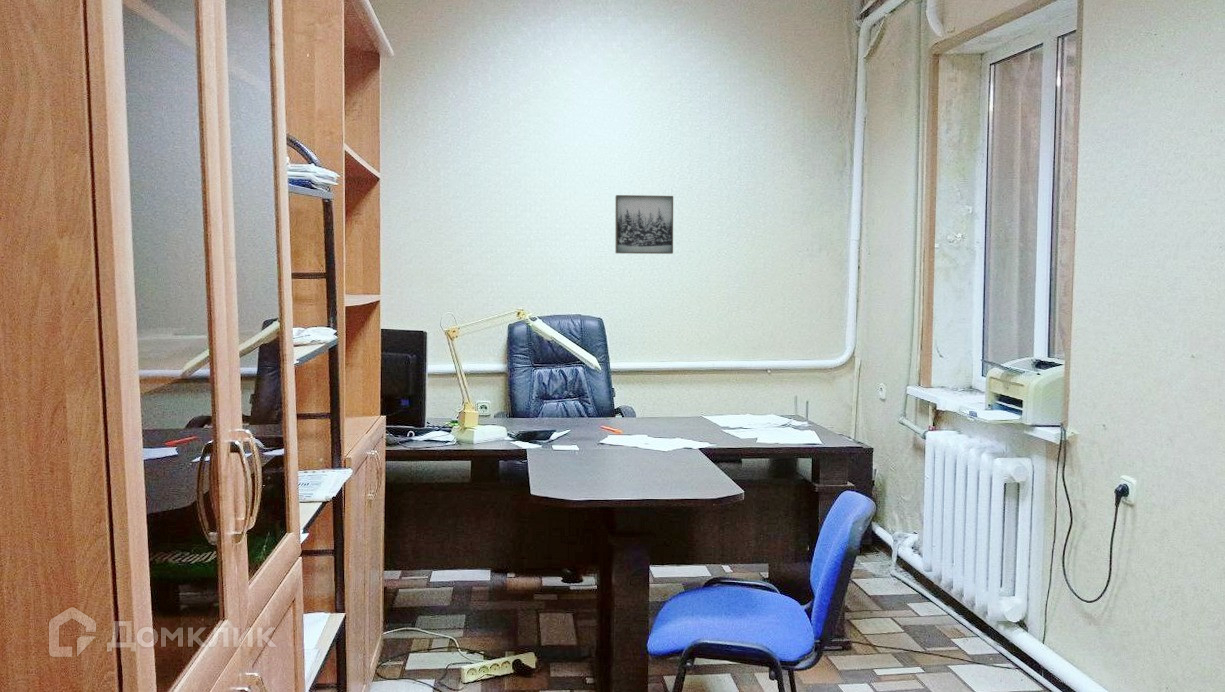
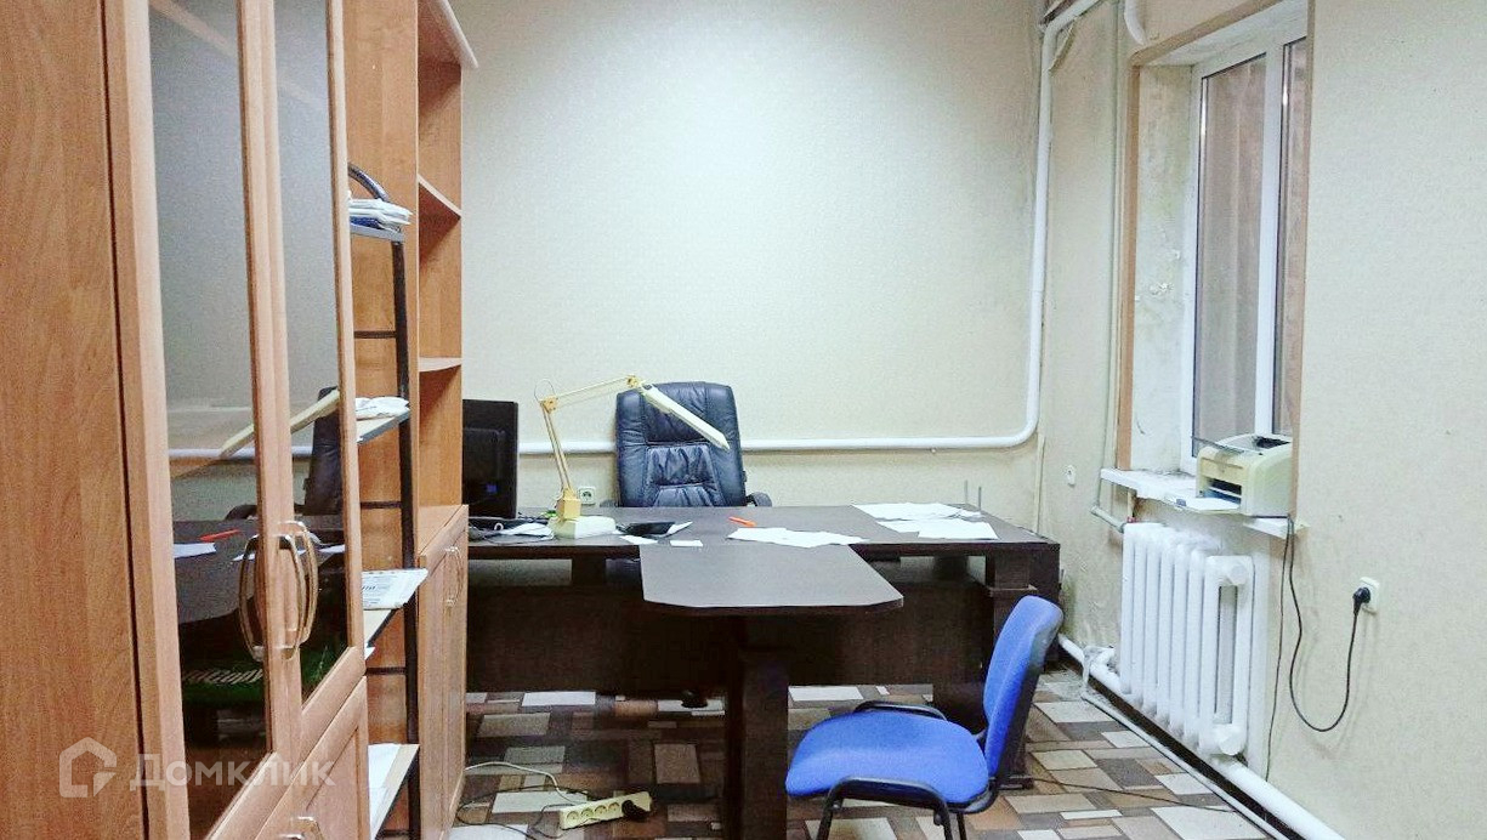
- wall art (644, 224)
